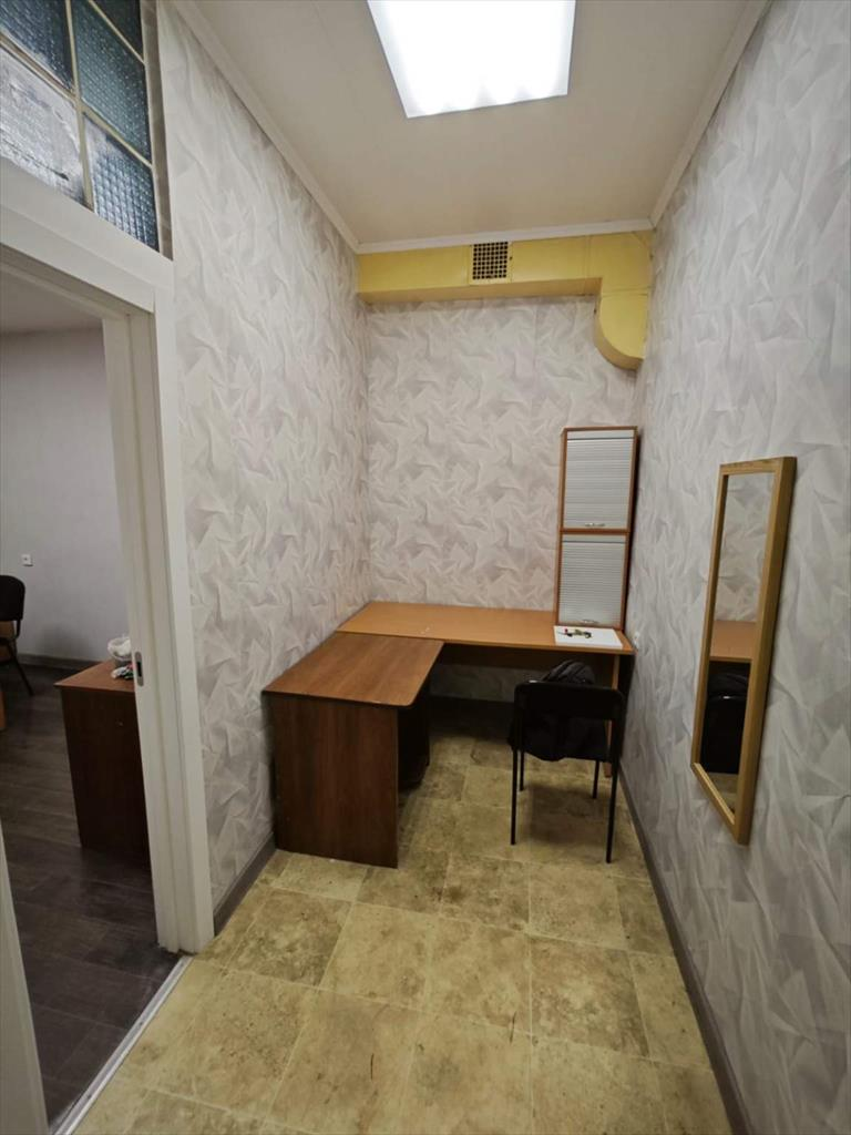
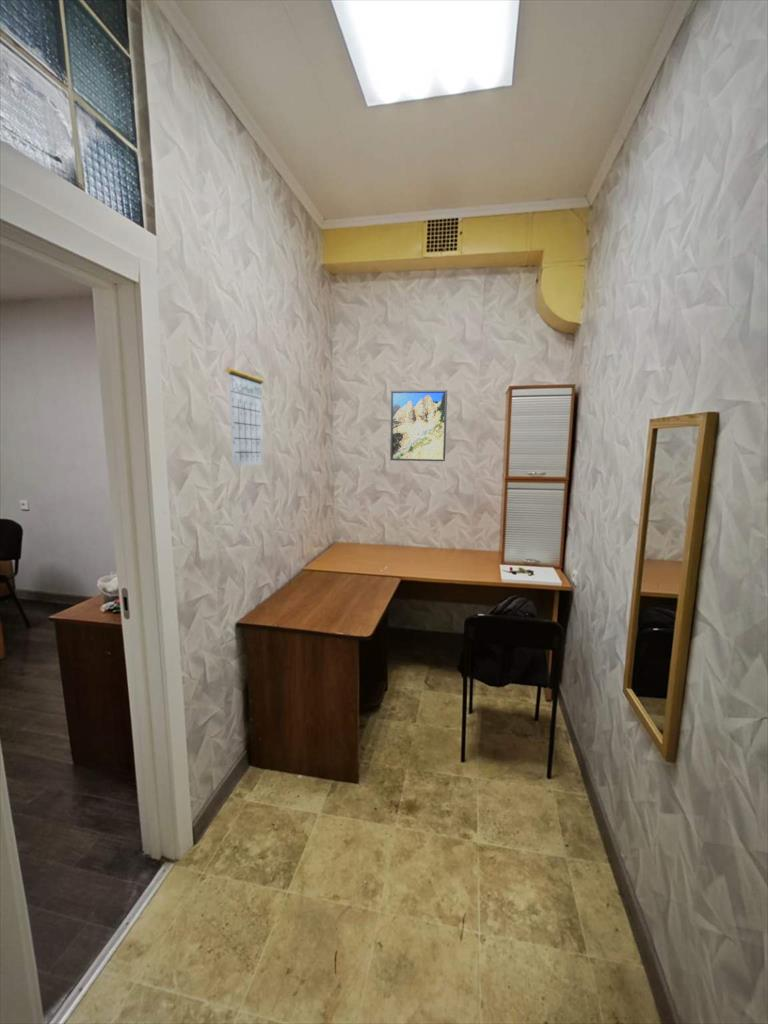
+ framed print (418, 426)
+ calendar (246, 409)
